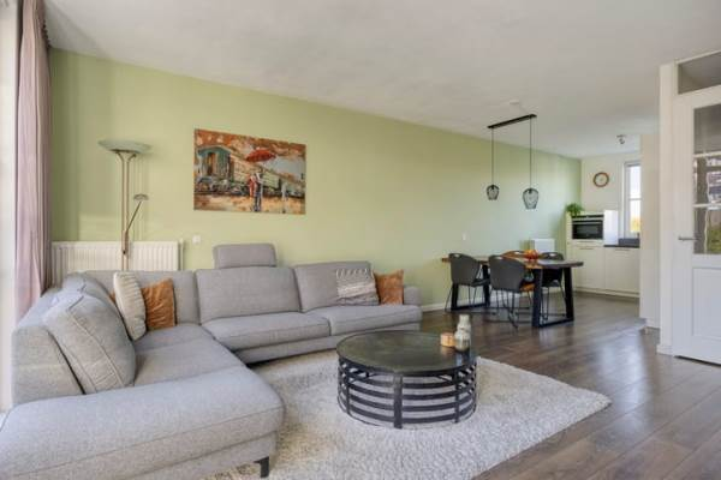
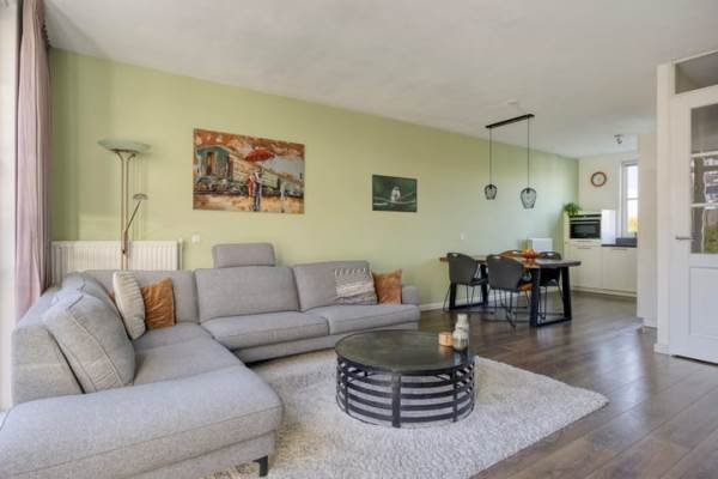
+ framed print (395, 194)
